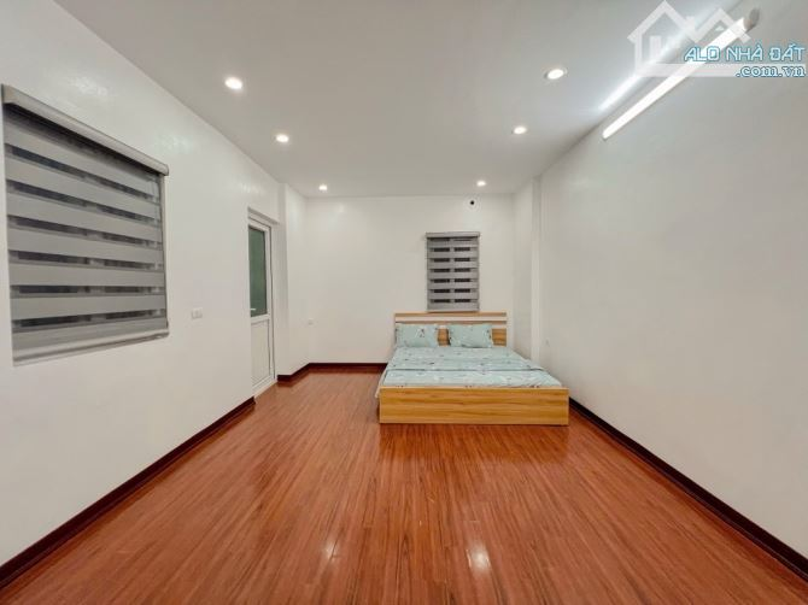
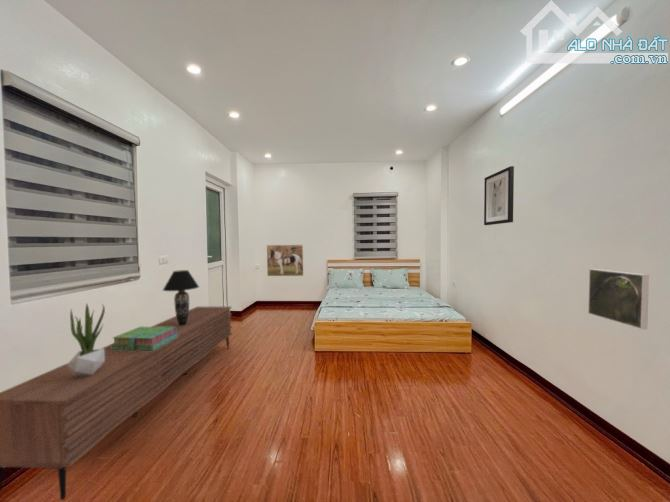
+ potted plant (87, 338)
+ table lamp (181, 297)
+ wall art (497, 198)
+ sideboard (160, 363)
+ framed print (285, 260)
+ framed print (615, 296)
+ stack of books (146, 337)
